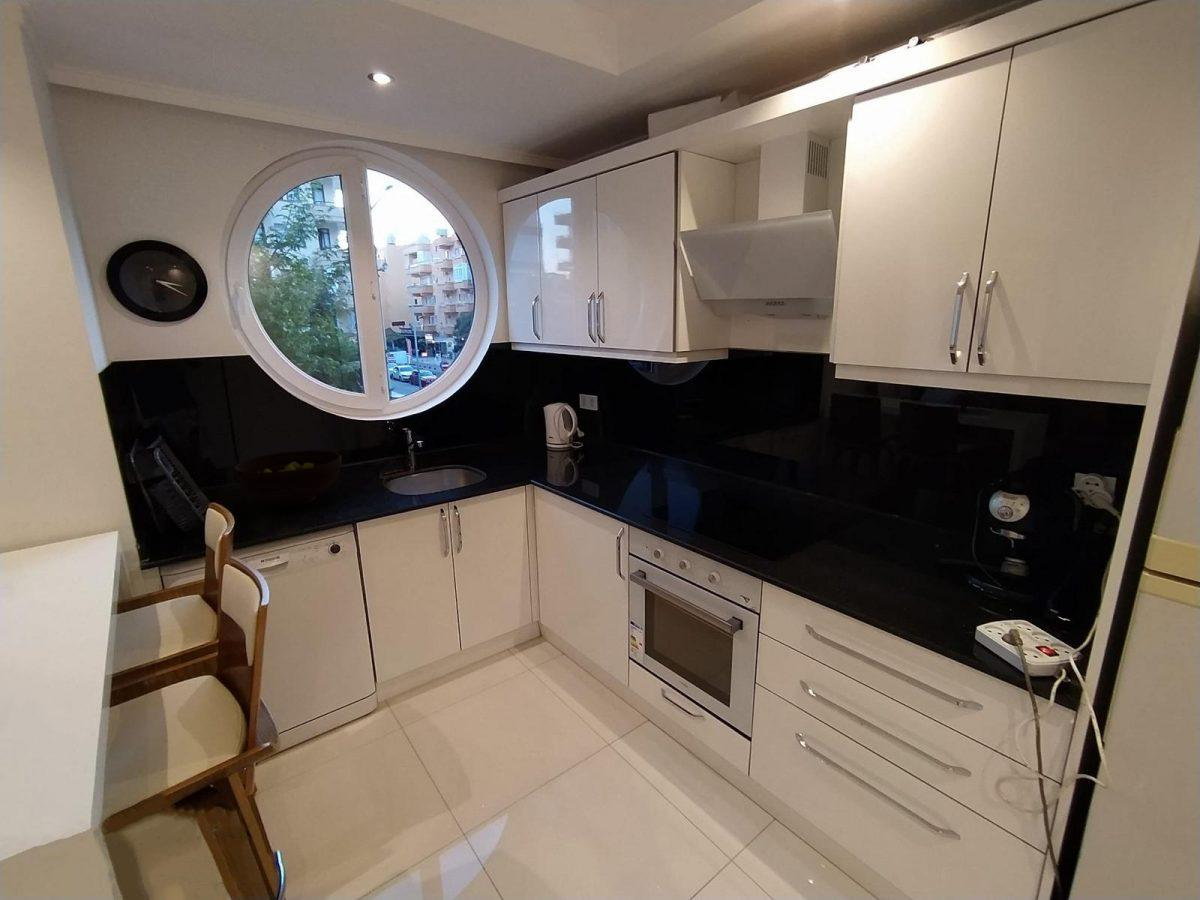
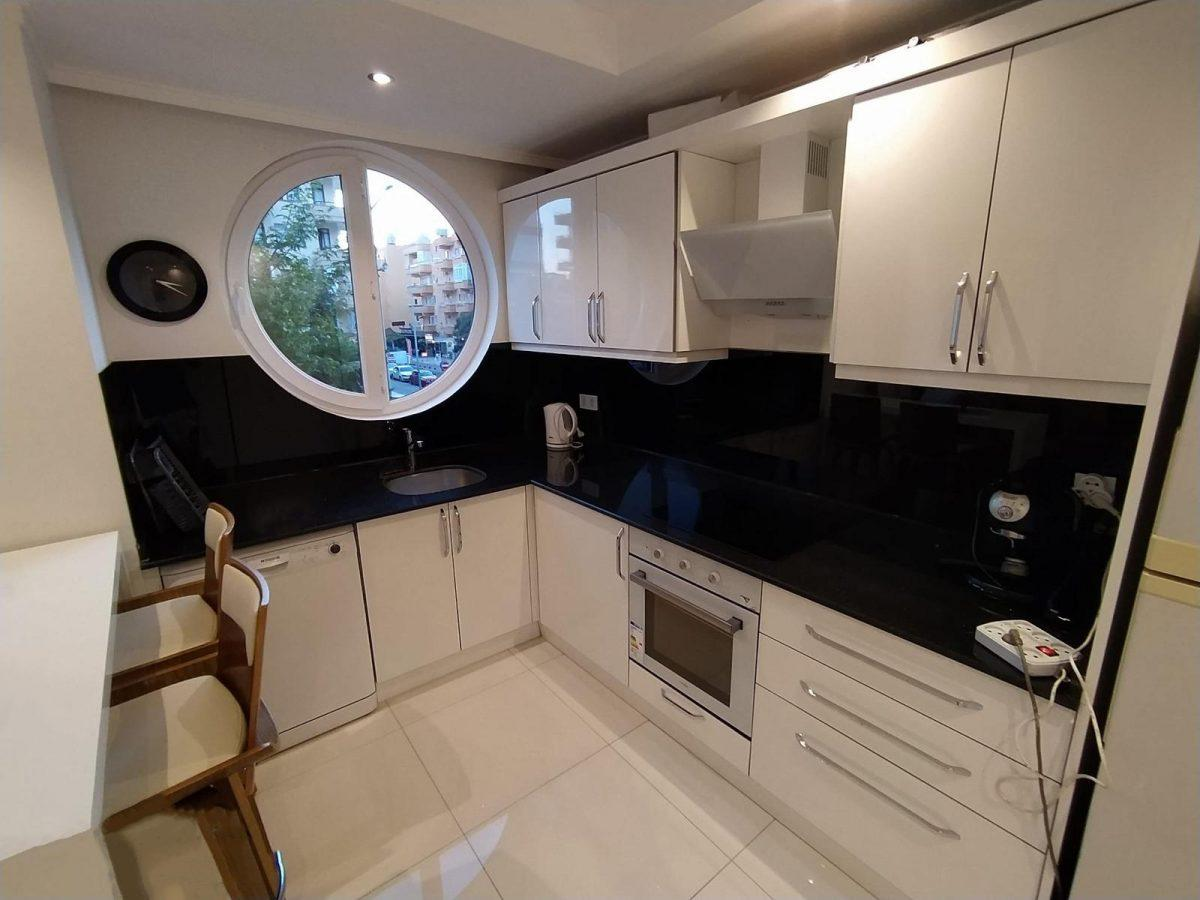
- fruit bowl (292, 481)
